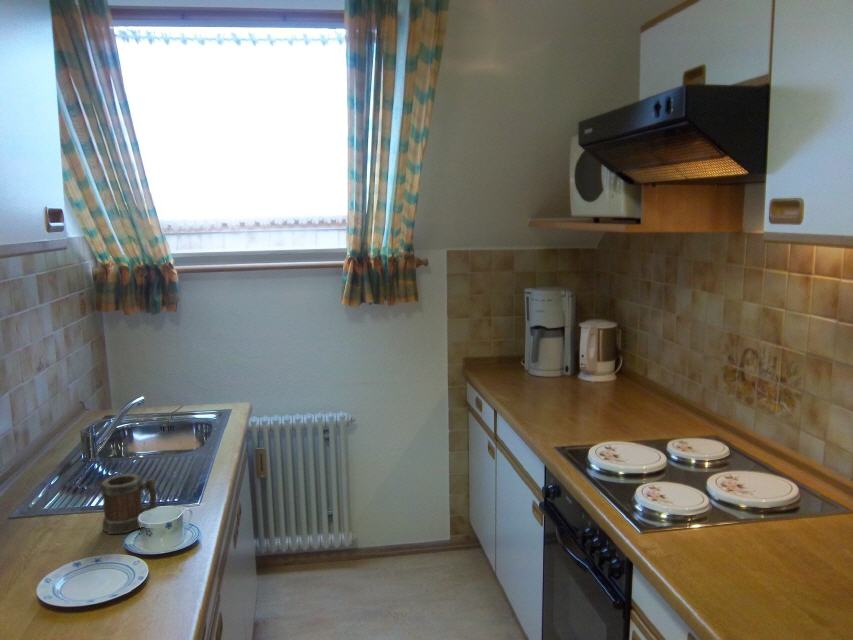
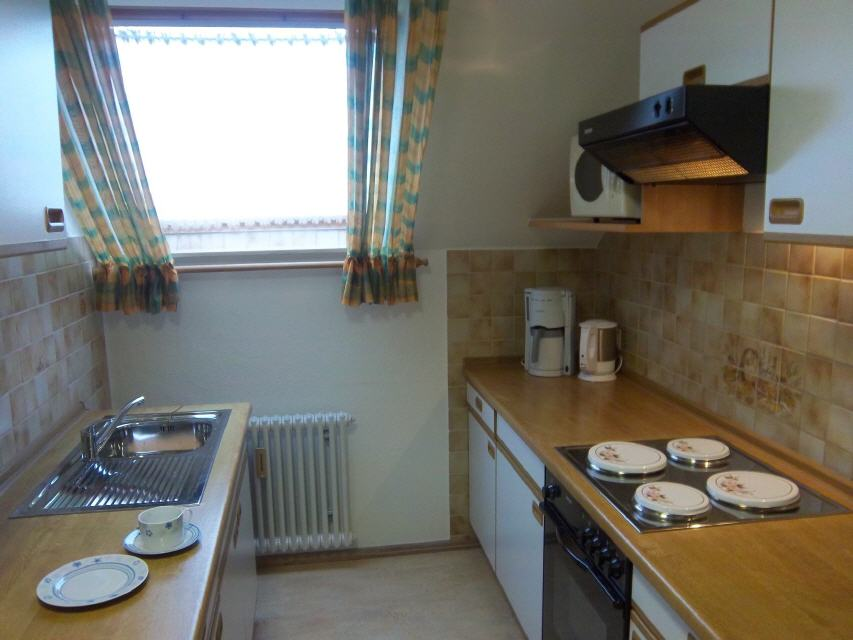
- mug (128, 501)
